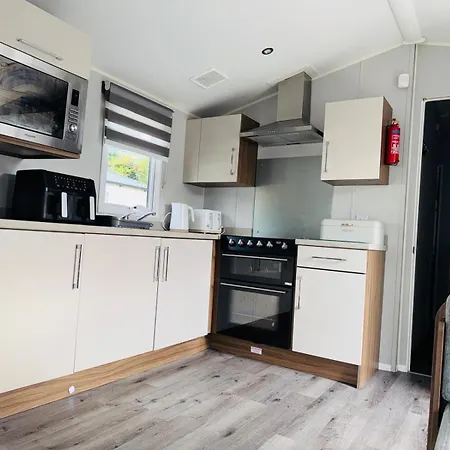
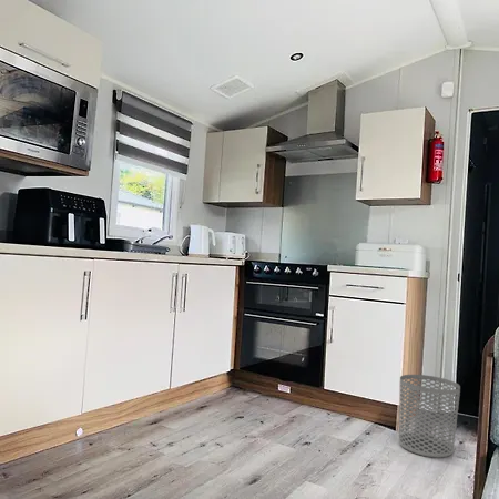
+ waste bin (427, 414)
